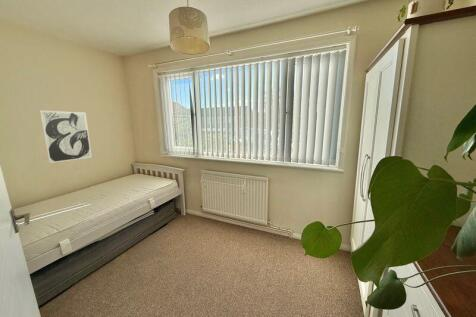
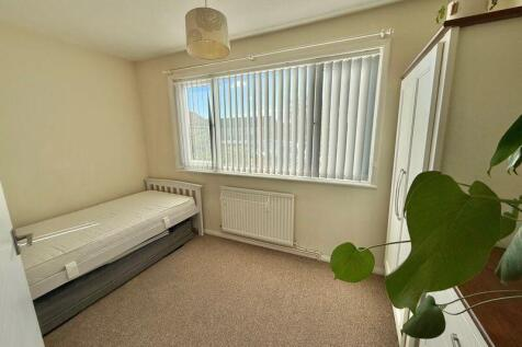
- wall art (68, 136)
